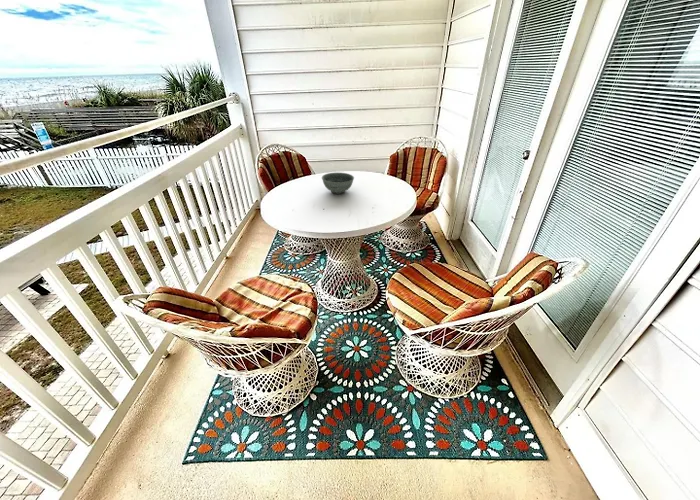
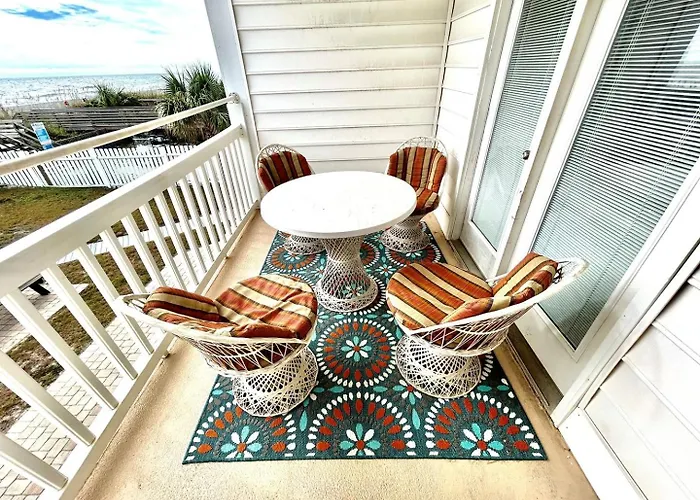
- bowl (338, 184)
